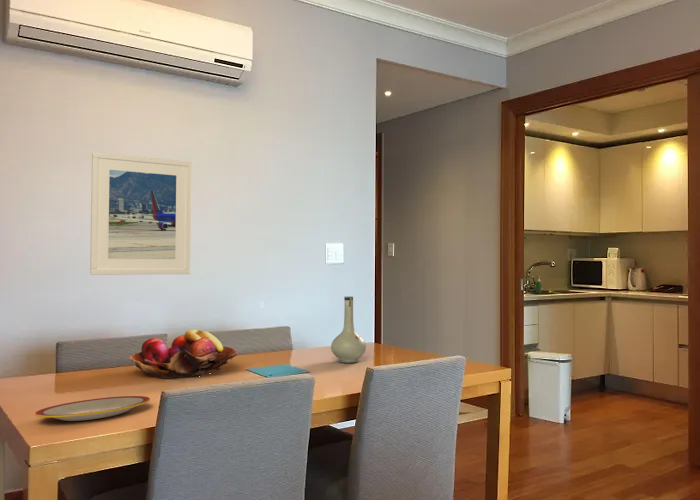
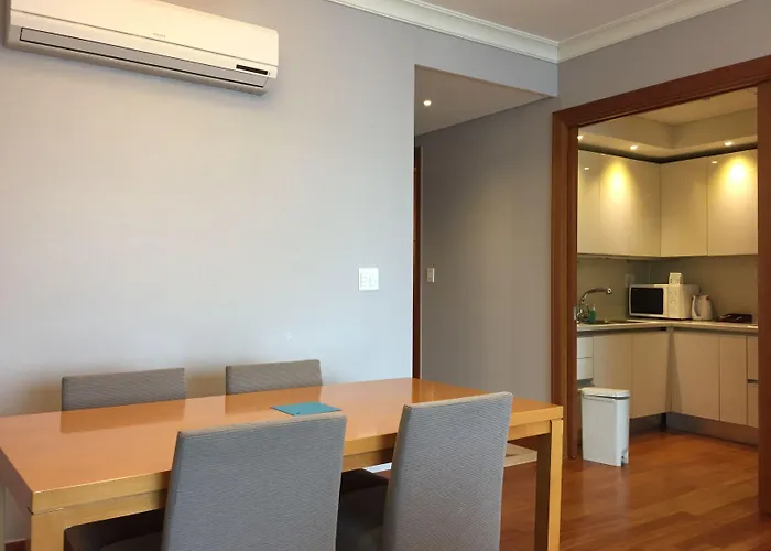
- fruit basket (186, 351)
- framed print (142, 215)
- plate (95, 410)
- vase (348, 328)
